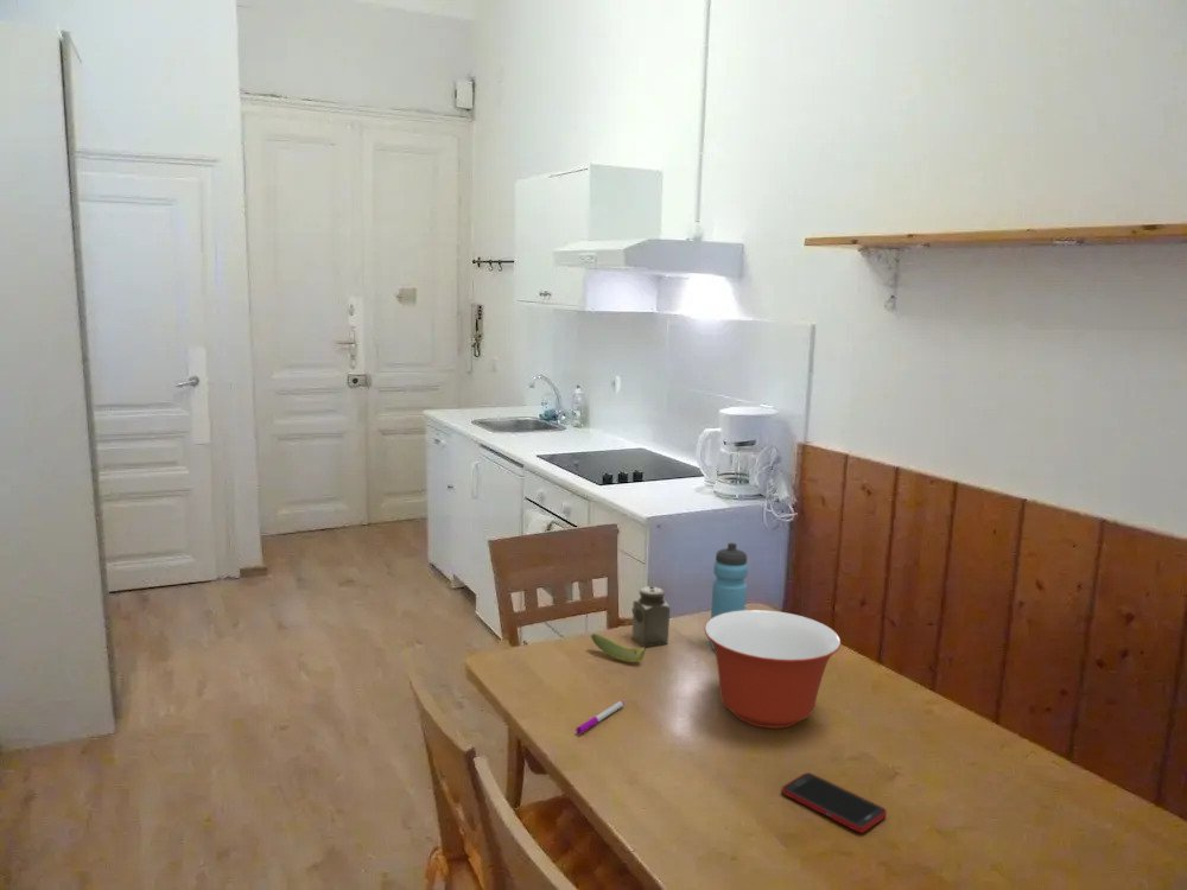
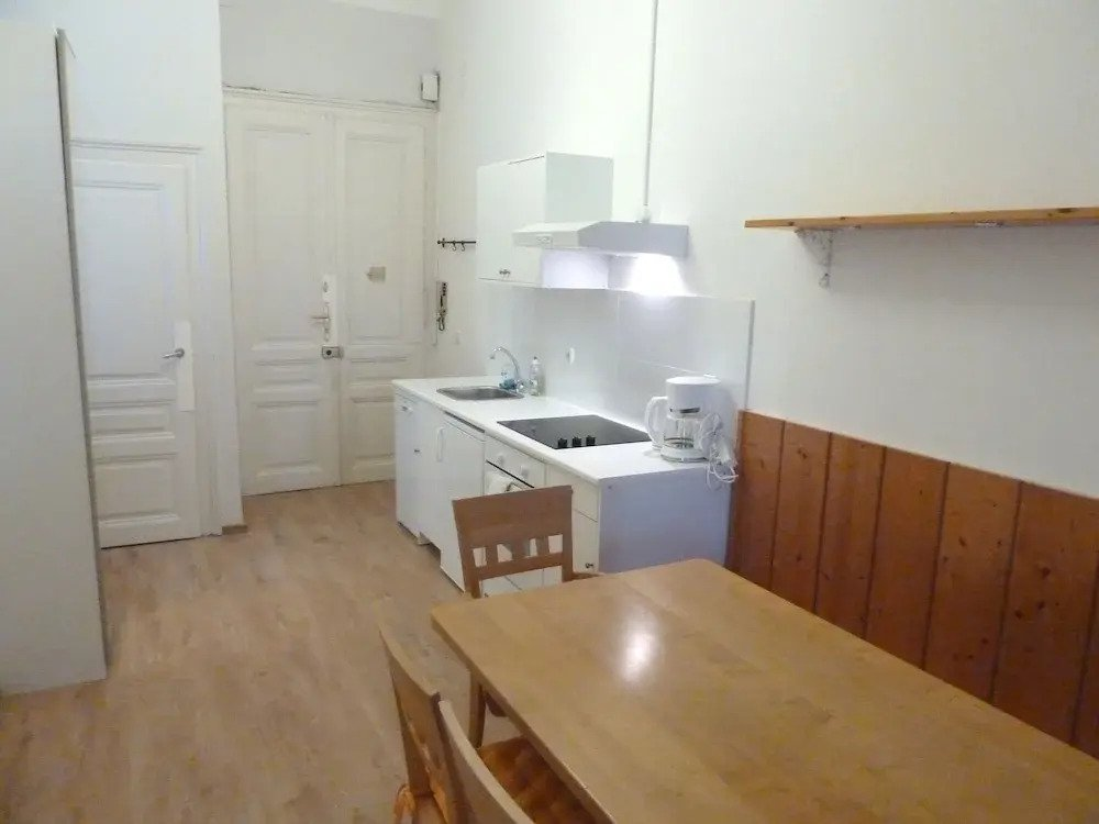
- salt shaker (650, 615)
- banana (616, 649)
- cell phone (832, 801)
- pen (601, 716)
- water bottle (729, 596)
- mixing bowl (768, 673)
